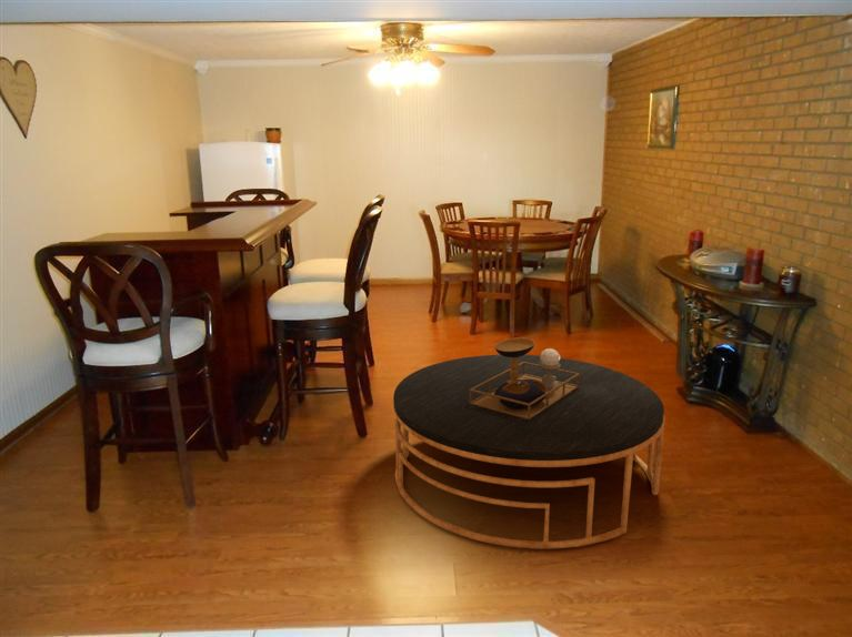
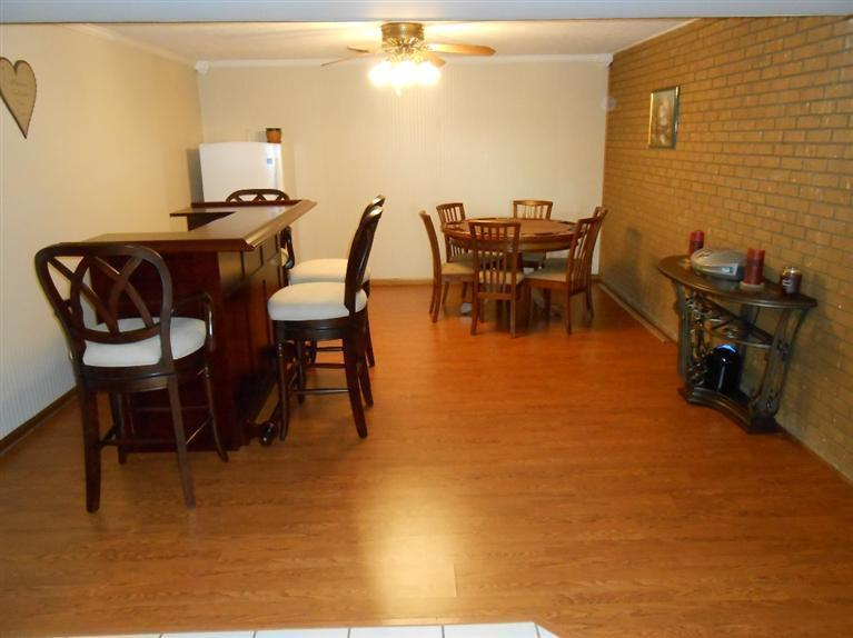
- coffee table (524, 412)
